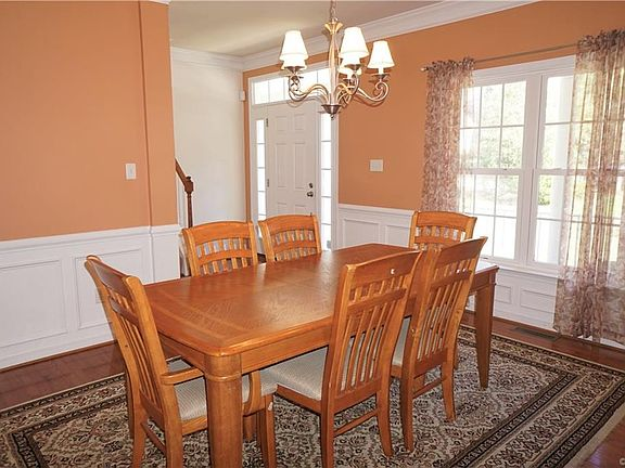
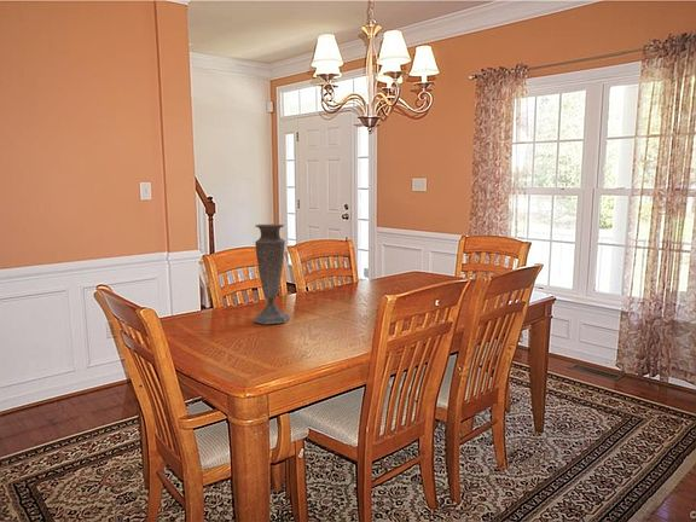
+ vase (269, 272)
